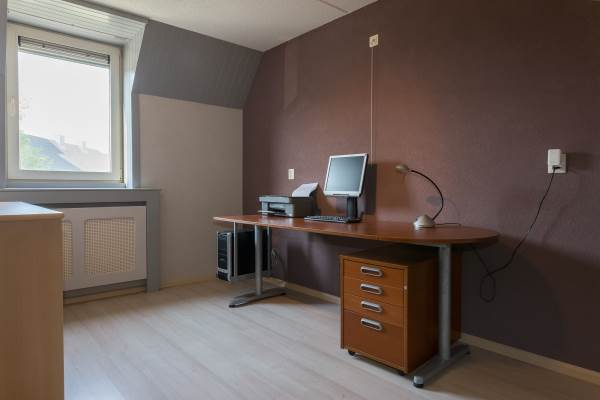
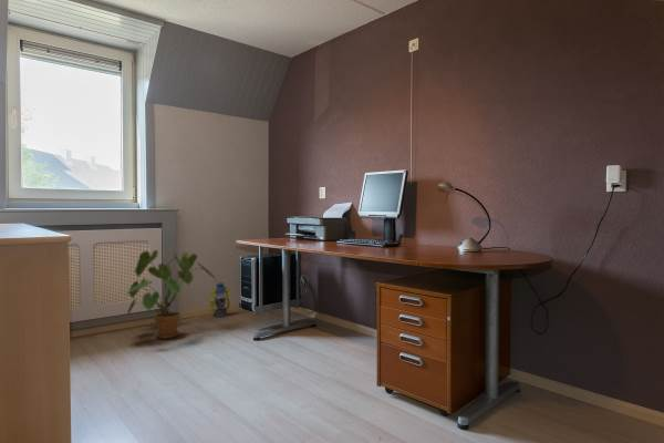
+ house plant (169, 290)
+ lantern (219, 298)
